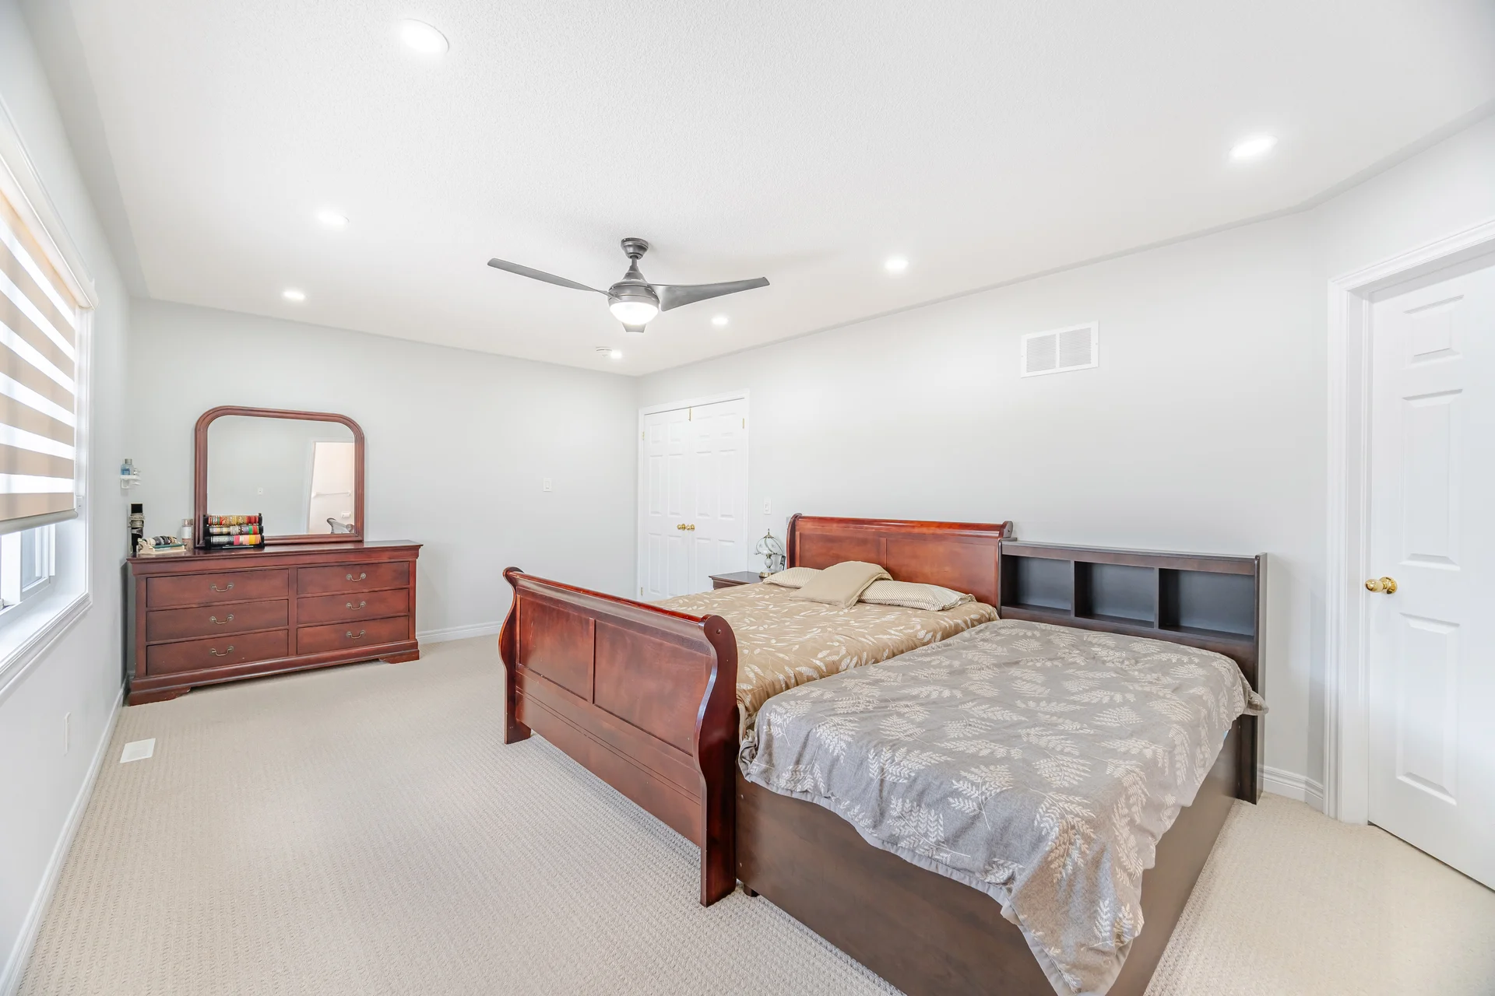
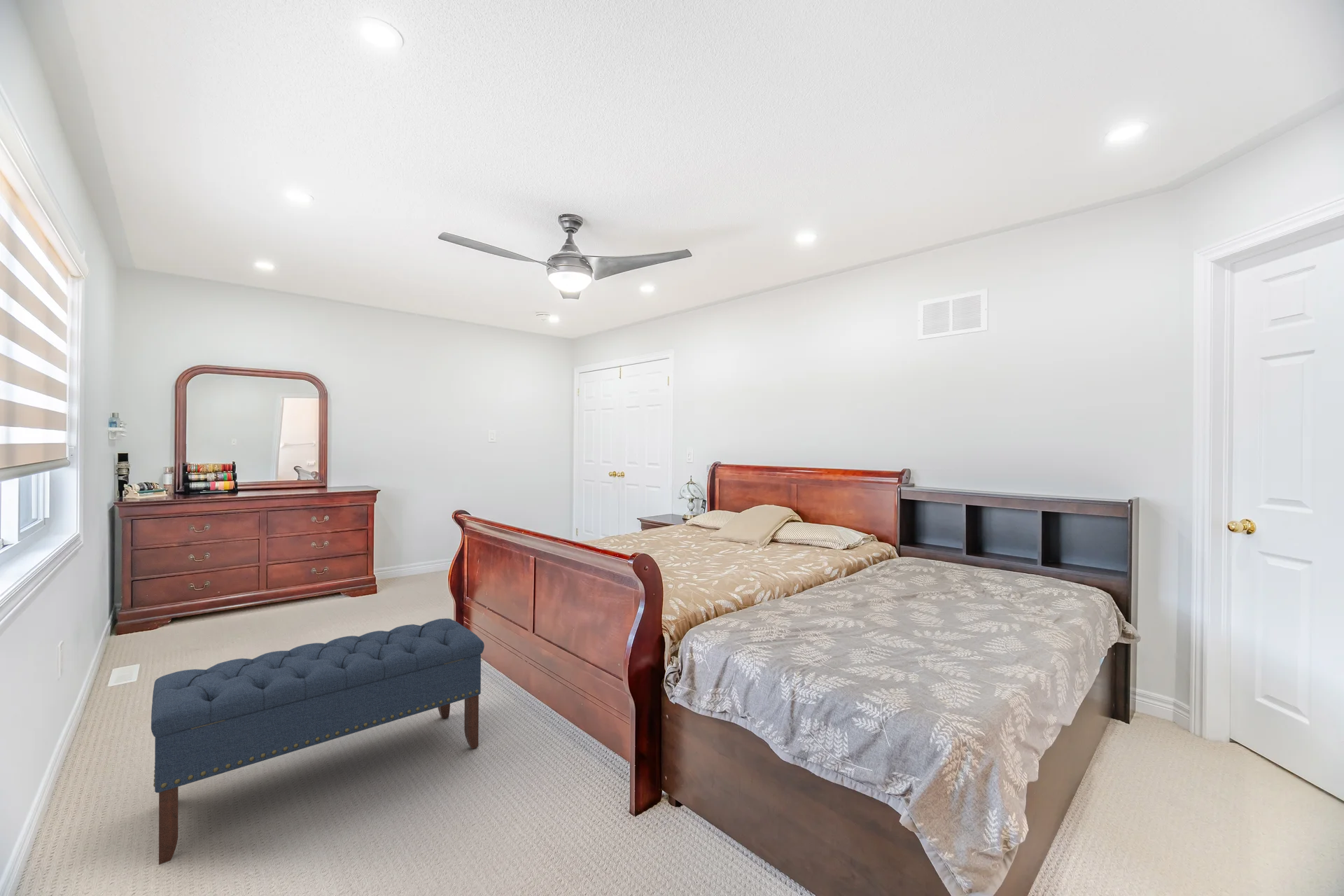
+ bench (334, 711)
